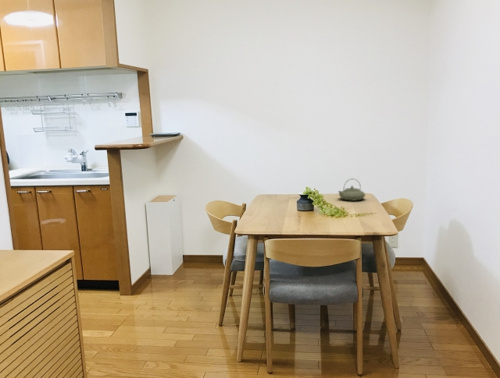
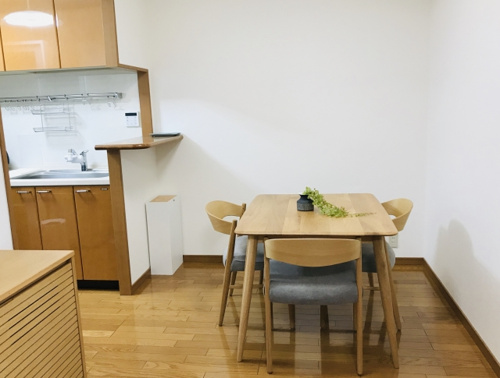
- teapot (350, 189)
